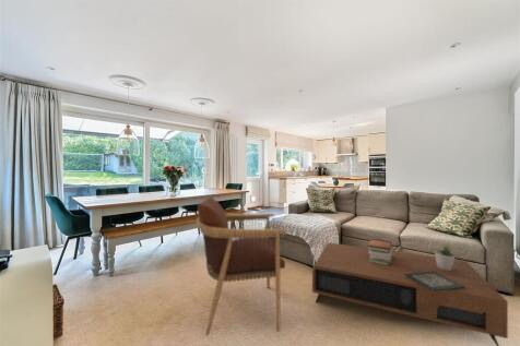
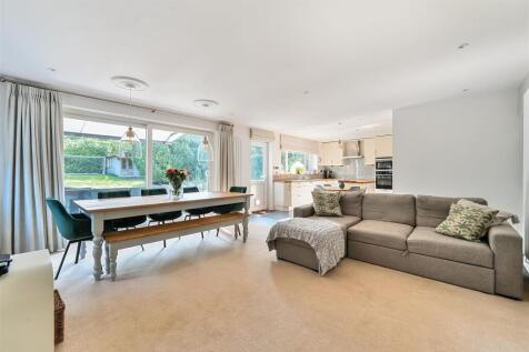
- coffee table (390, 281)
- decorative box (433, 279)
- armchair (239, 253)
- book stack (380, 251)
- potted plant (445, 255)
